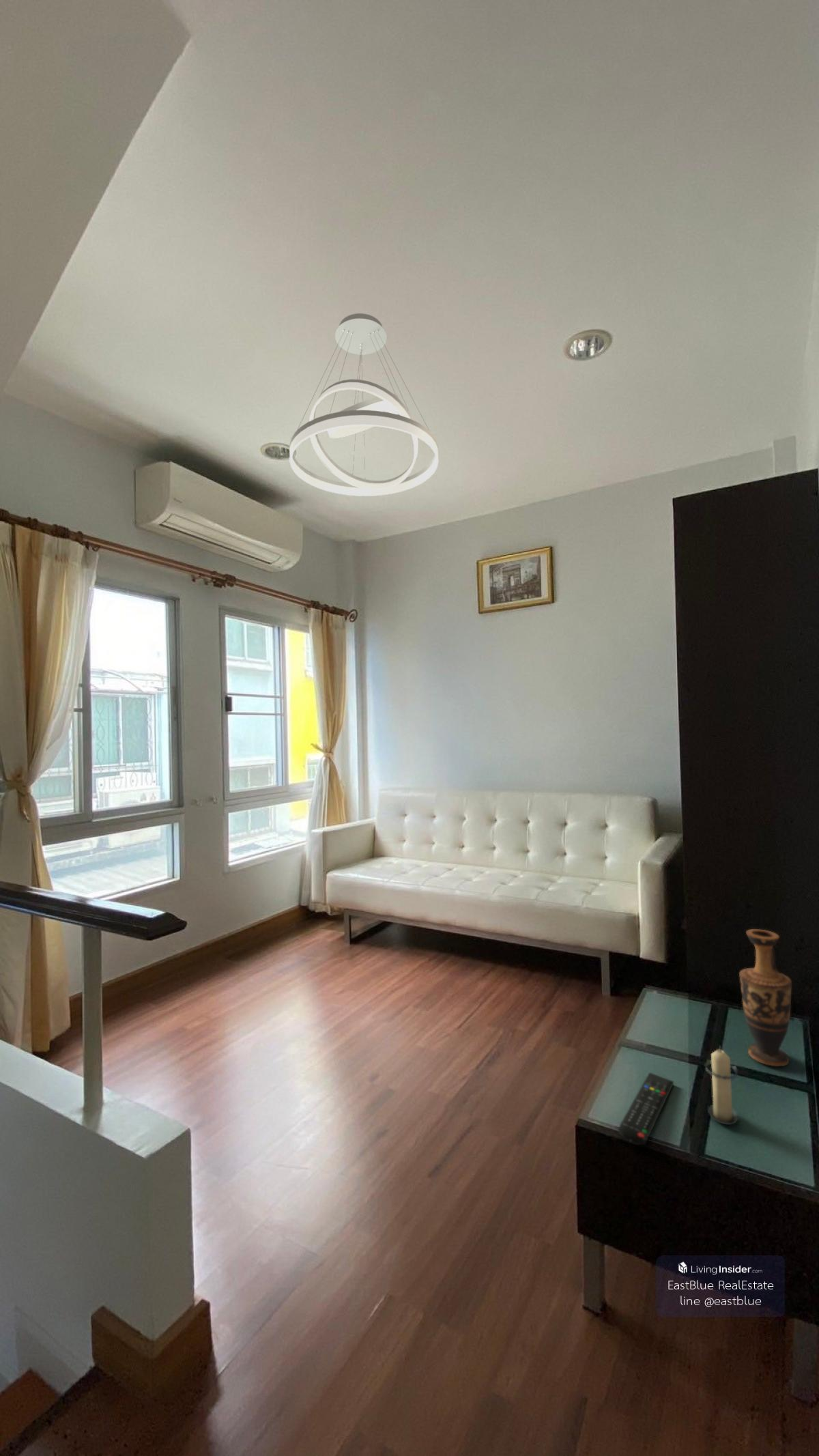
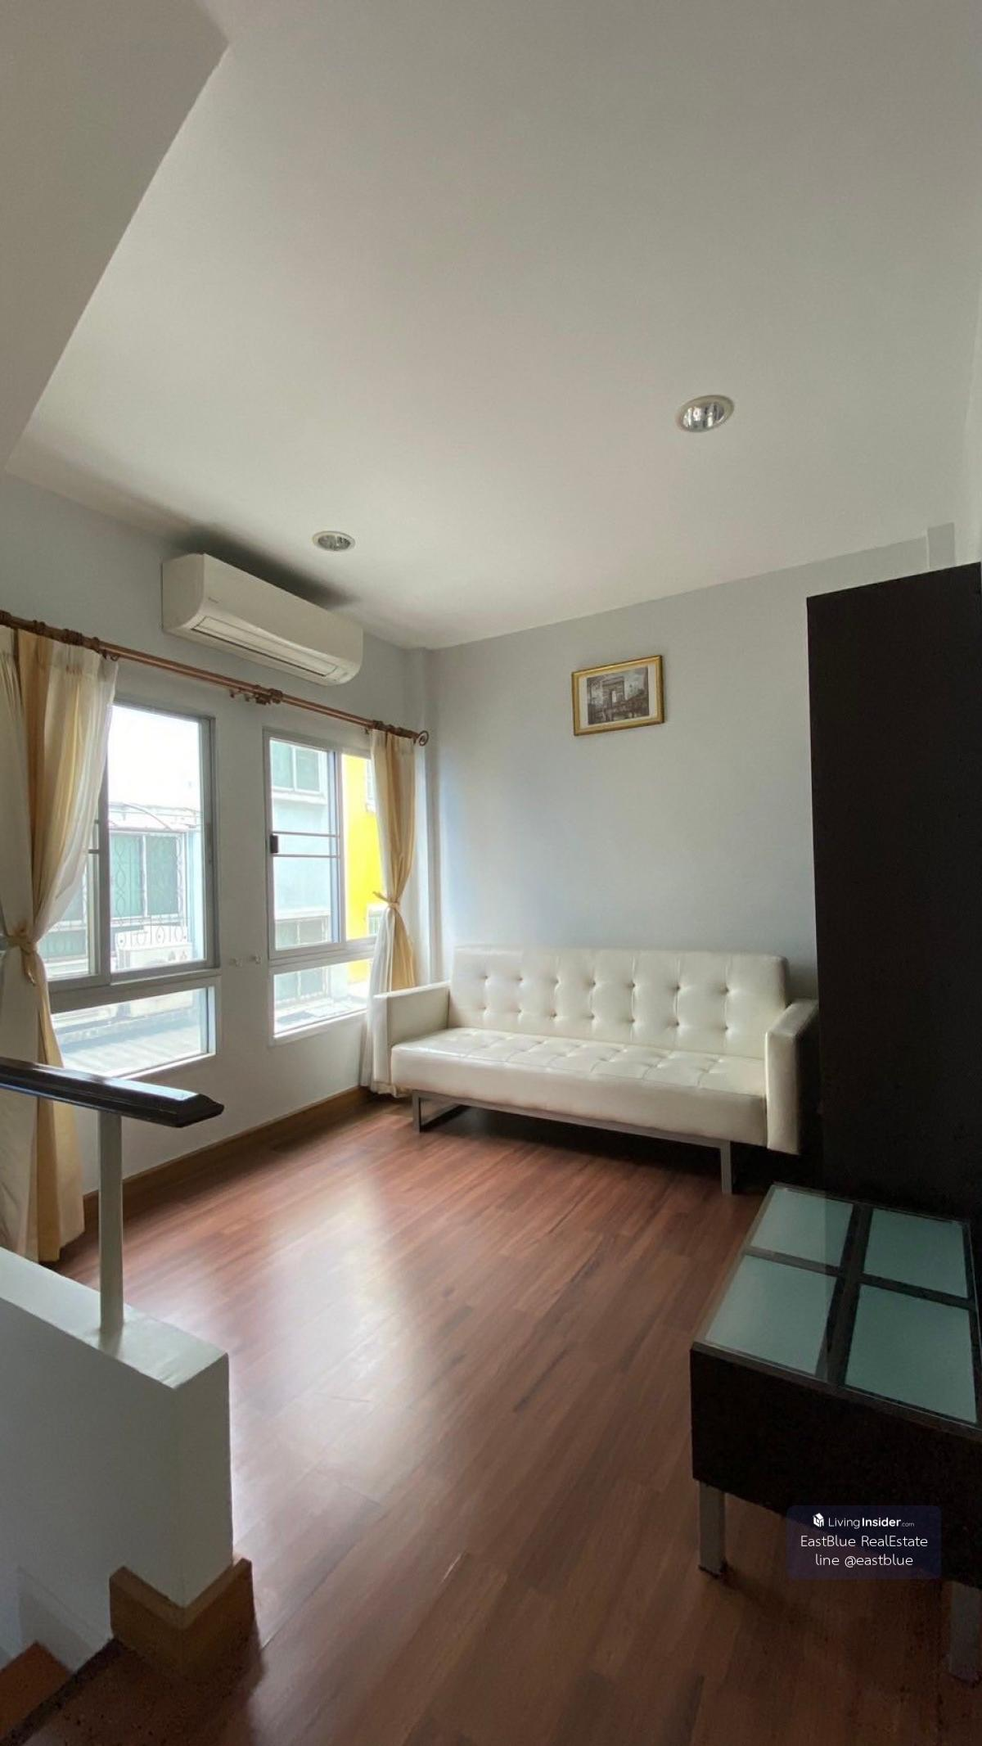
- pendant light (362, 401)
- remote control (647, 1107)
- vase (765, 995)
- candle (721, 1081)
